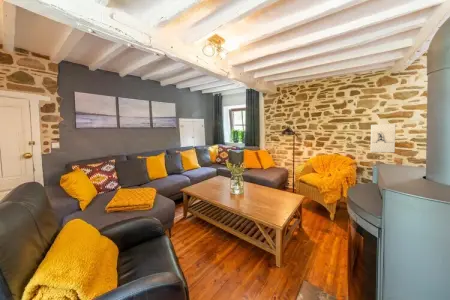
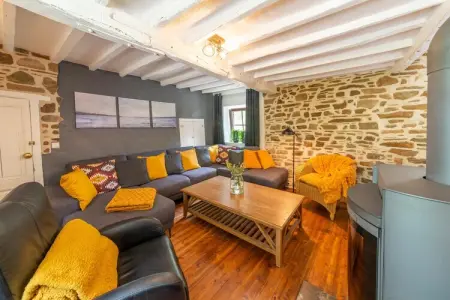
- wall sculpture (382, 138)
